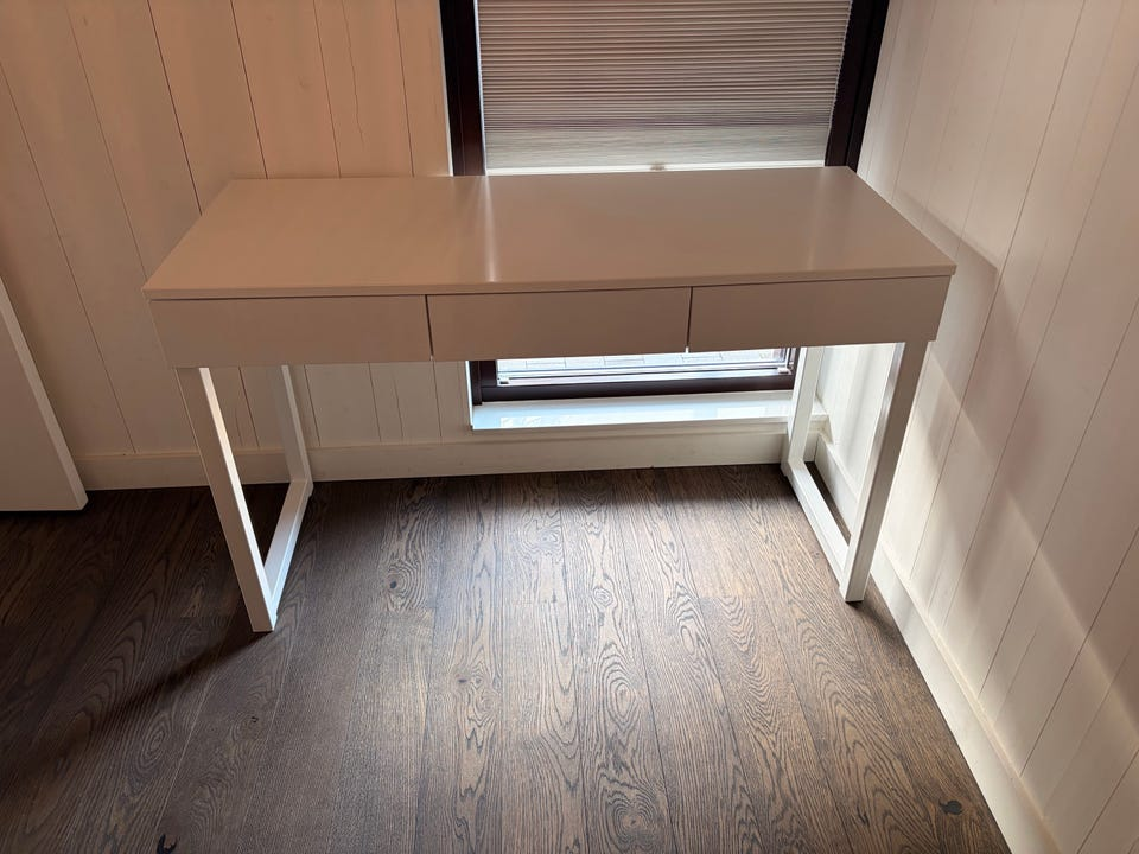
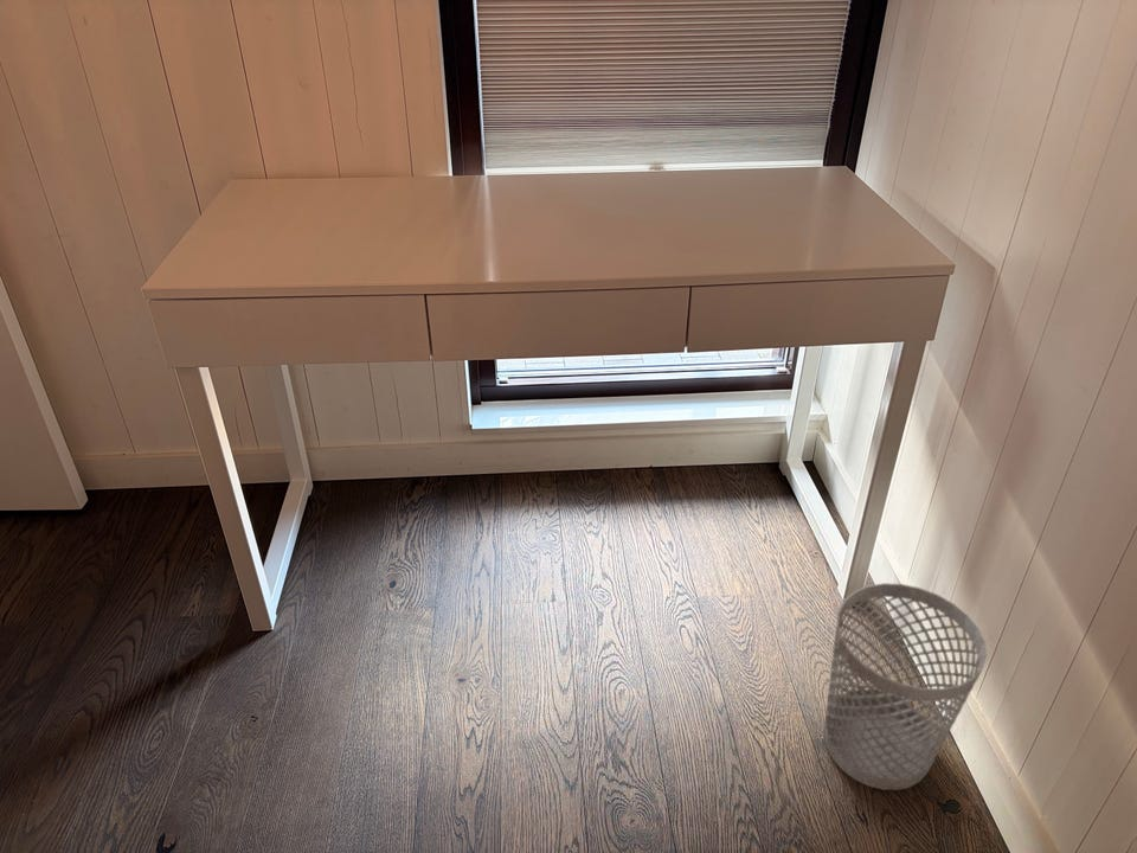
+ wastebasket (892, 691)
